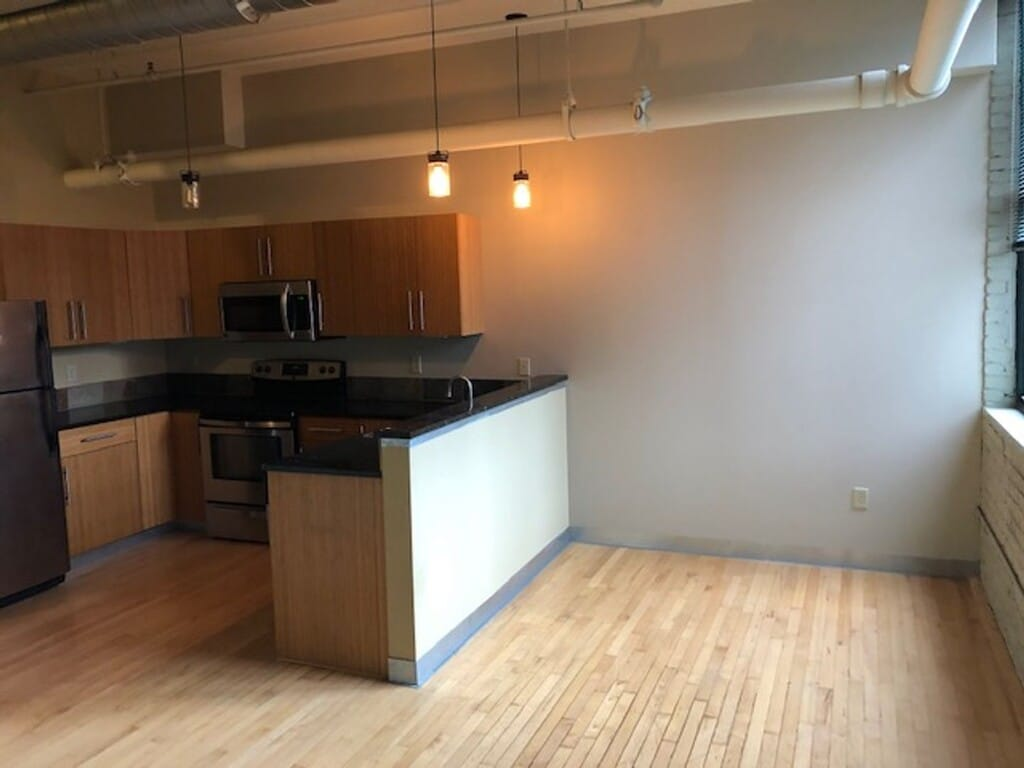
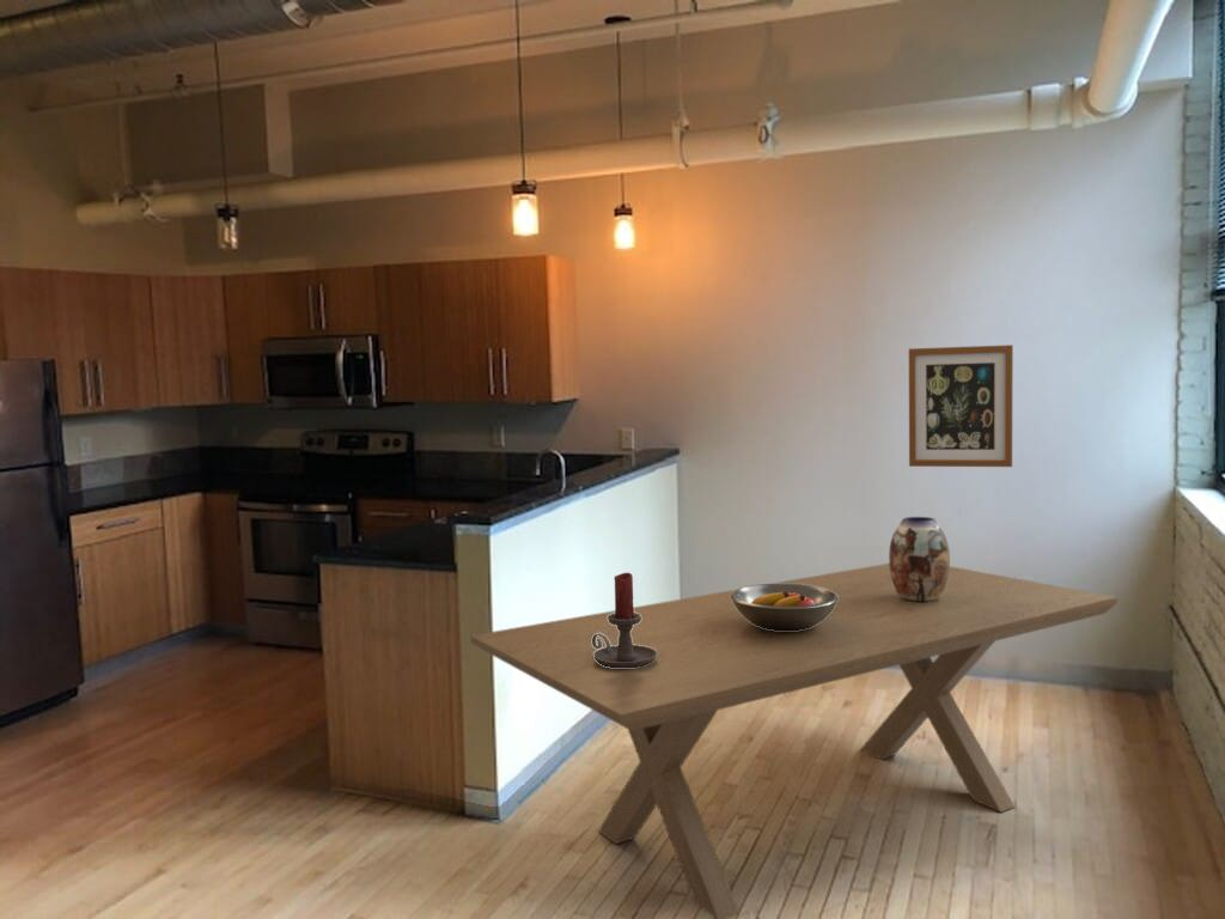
+ candle holder (617, 615)
+ fruit bowl (784, 605)
+ wall art (959, 407)
+ dining table (798, 689)
+ vase (919, 558)
